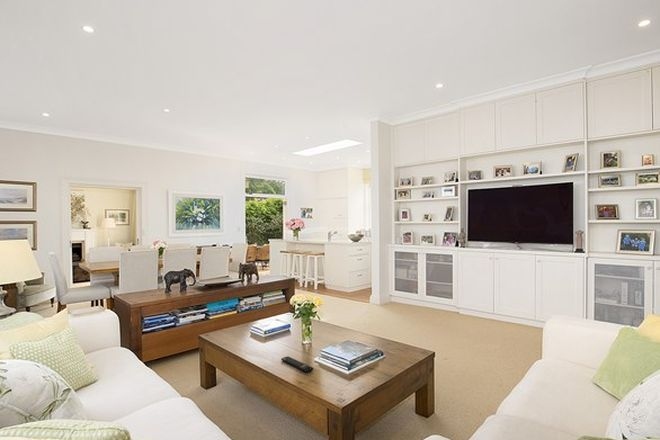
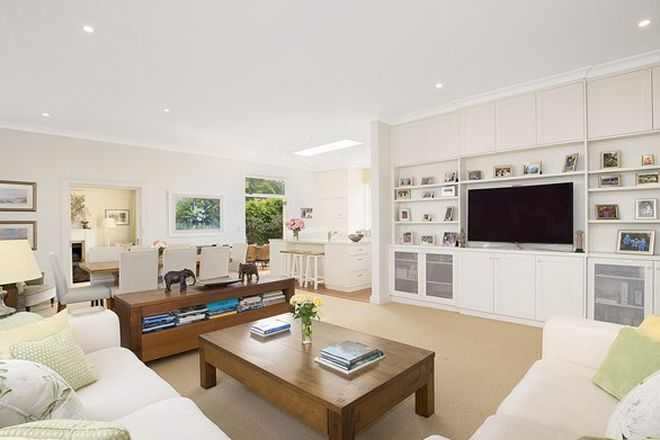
- remote control (296, 364)
